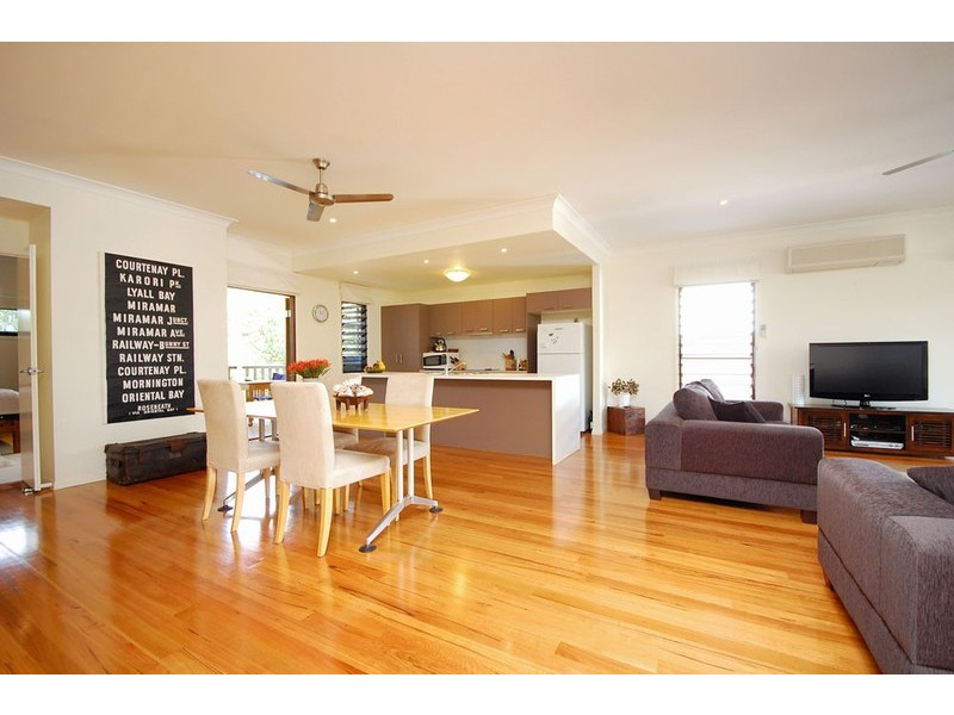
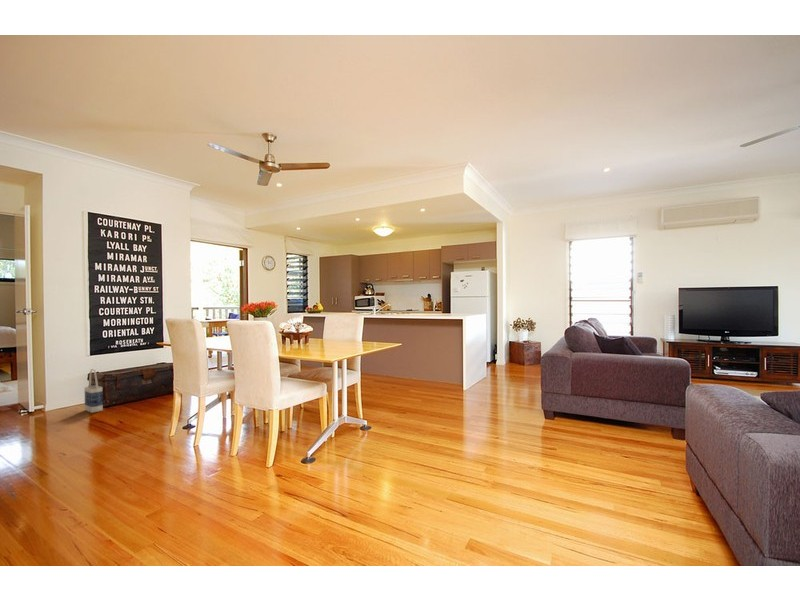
+ bag (93, 389)
